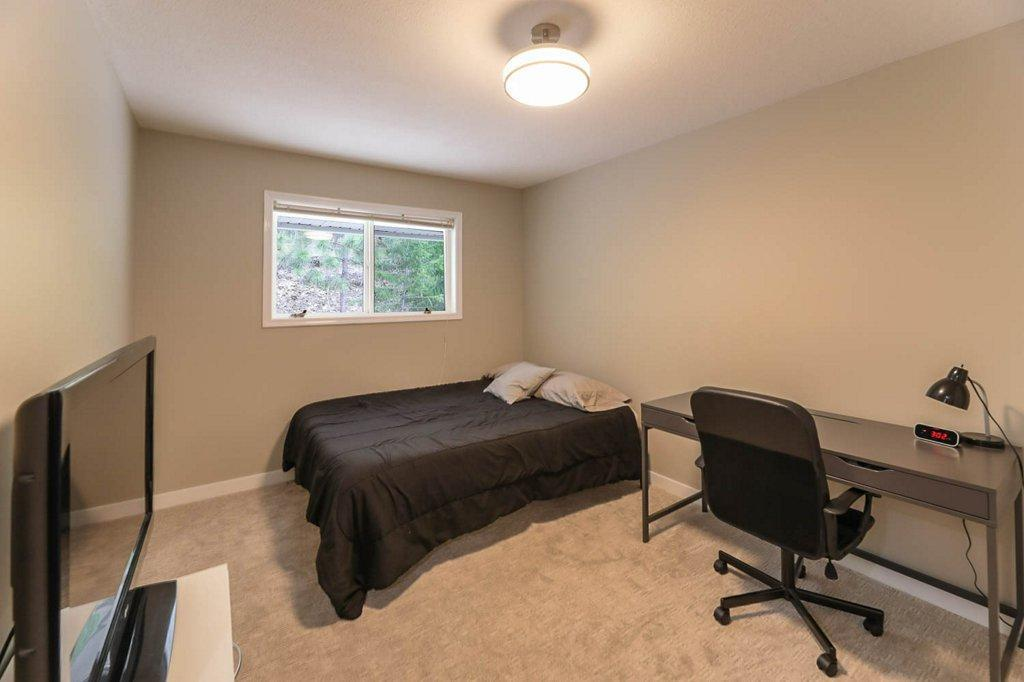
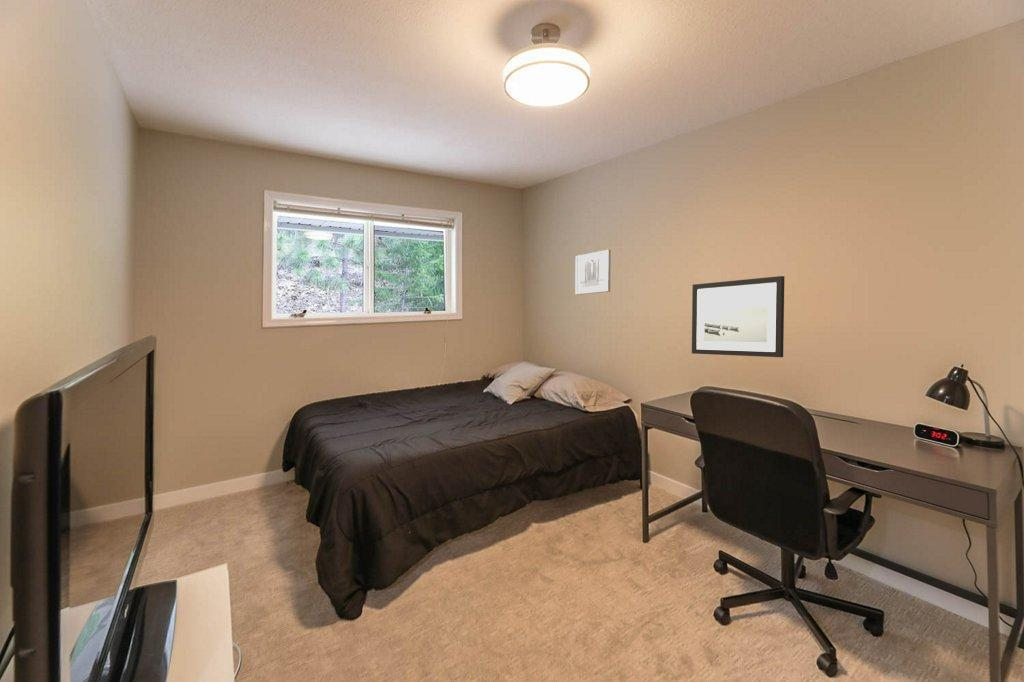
+ wall art (734, 318)
+ wall art (592, 273)
